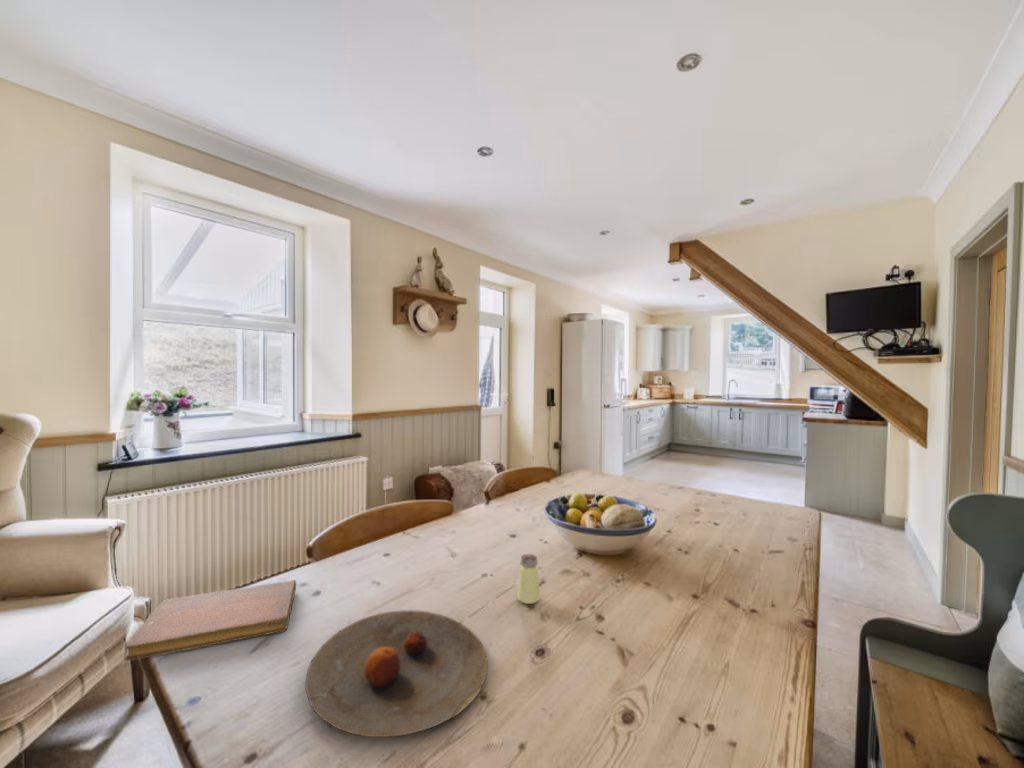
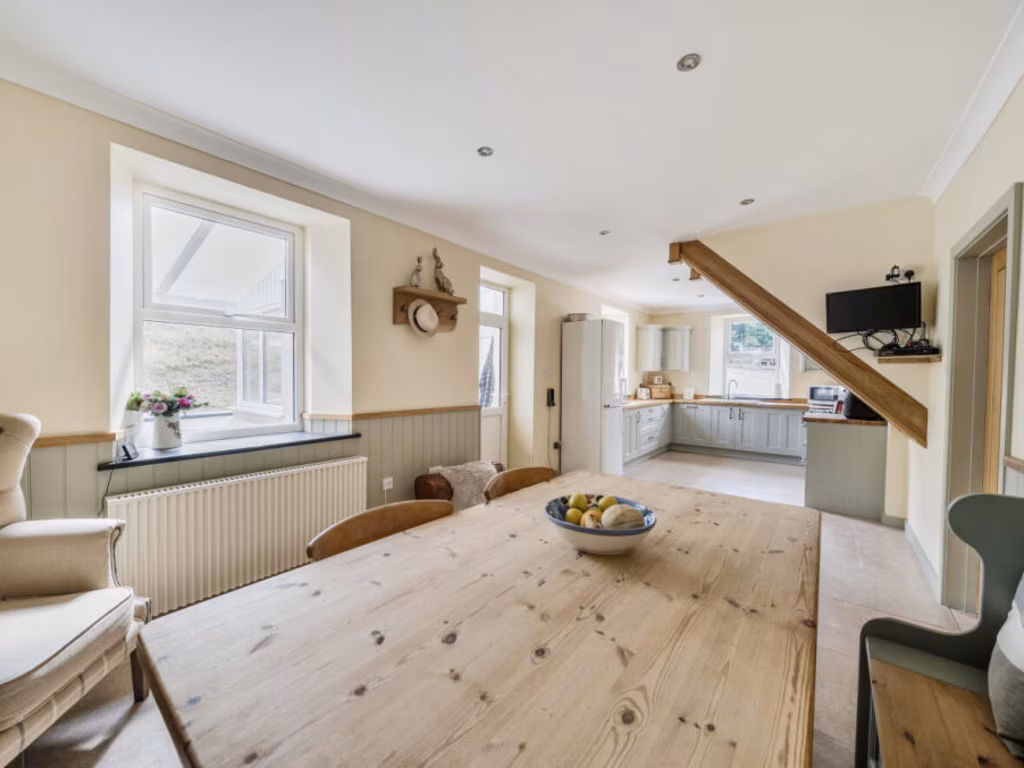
- saltshaker (528, 577)
- plate (400, 654)
- notebook (222, 614)
